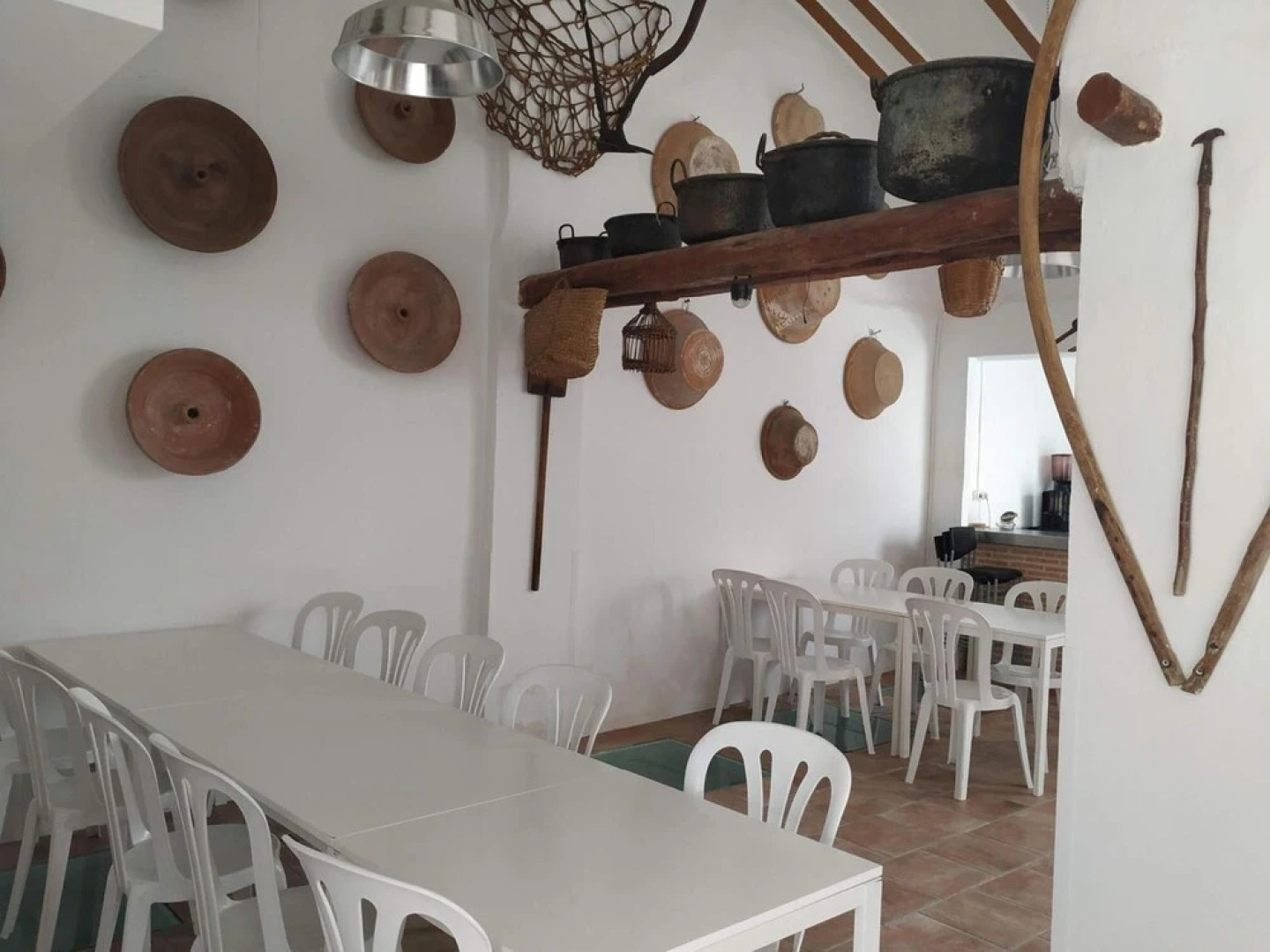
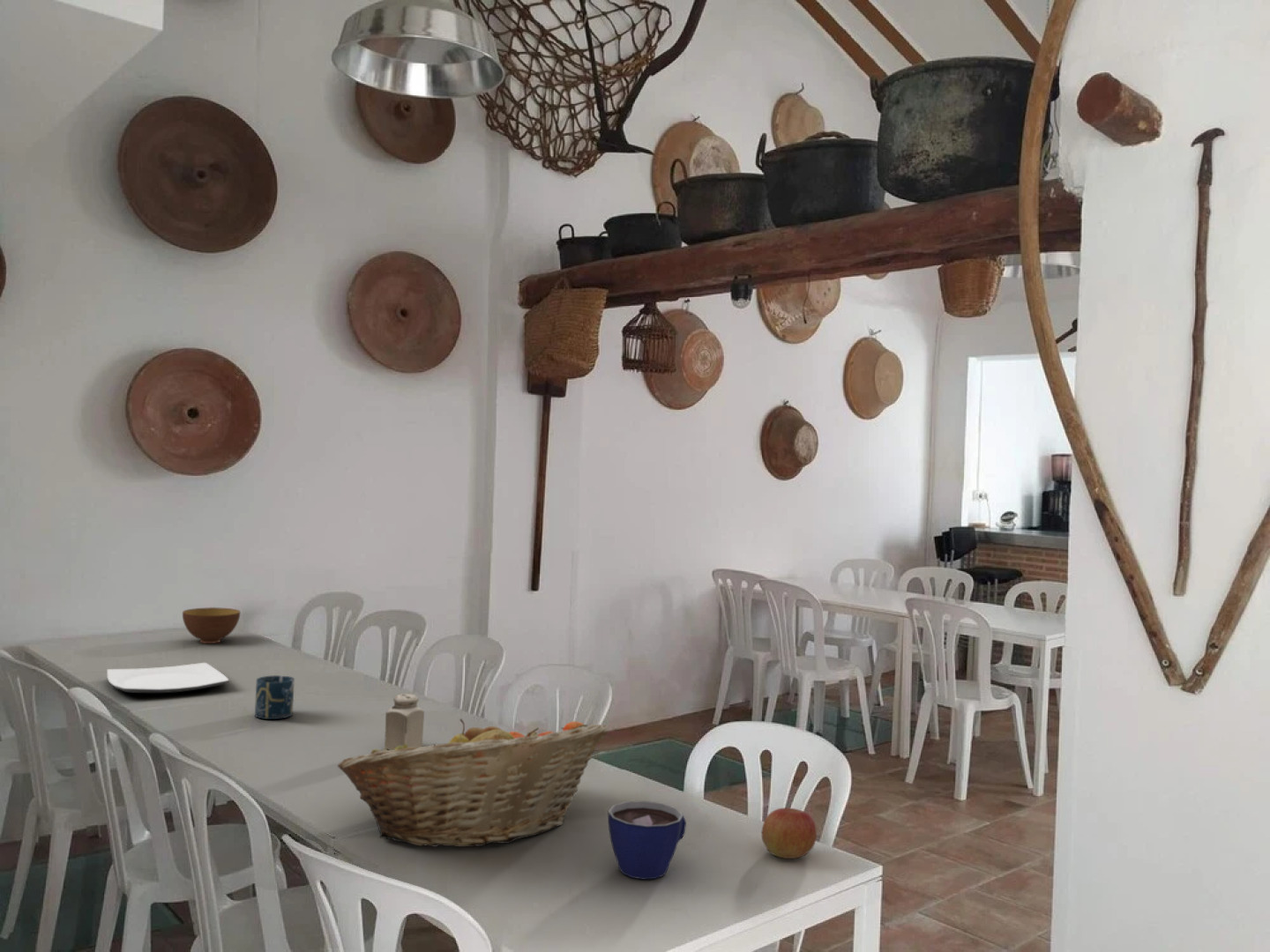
+ plate (167, 679)
+ fruit basket (477, 768)
+ bowl (211, 627)
+ salt shaker (404, 721)
+ apple (788, 830)
+ cup (277, 698)
+ cup (653, 837)
